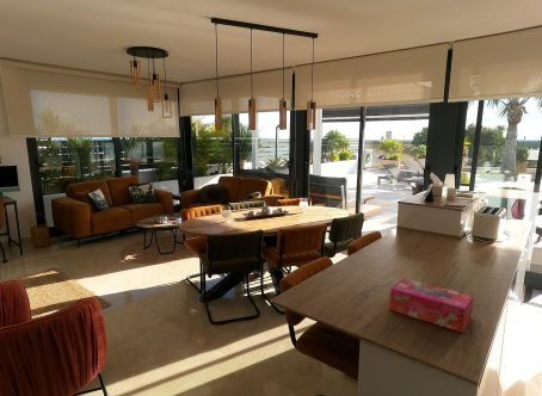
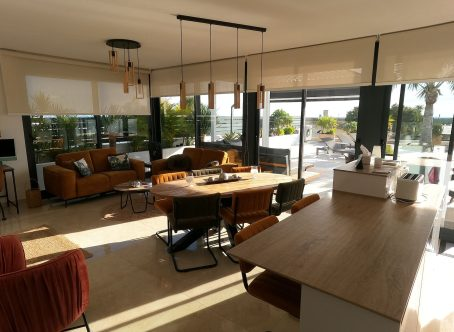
- tissue box (430, 302)
